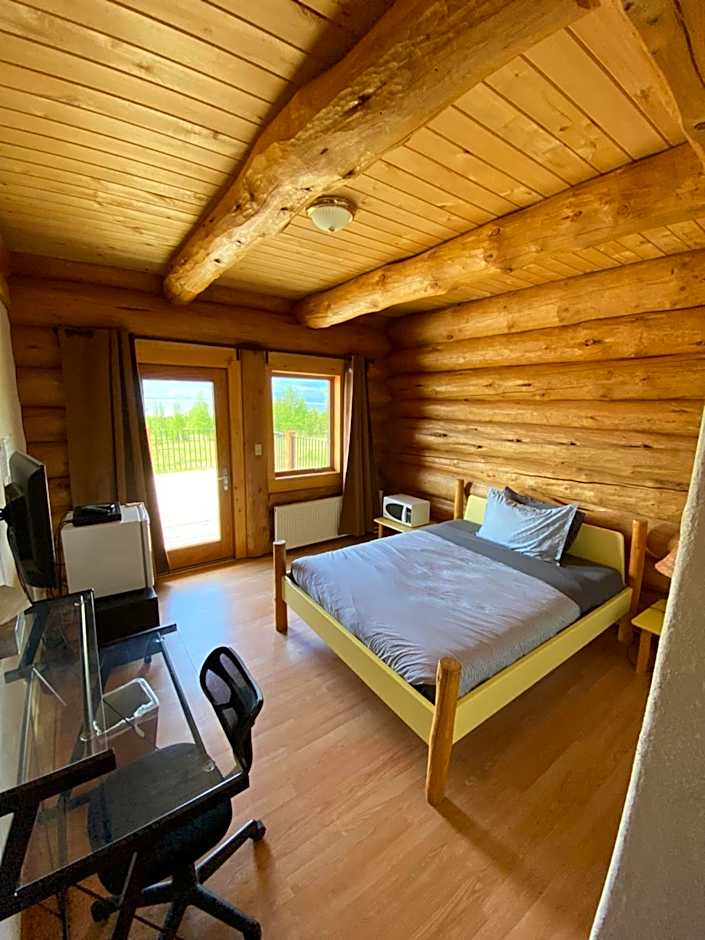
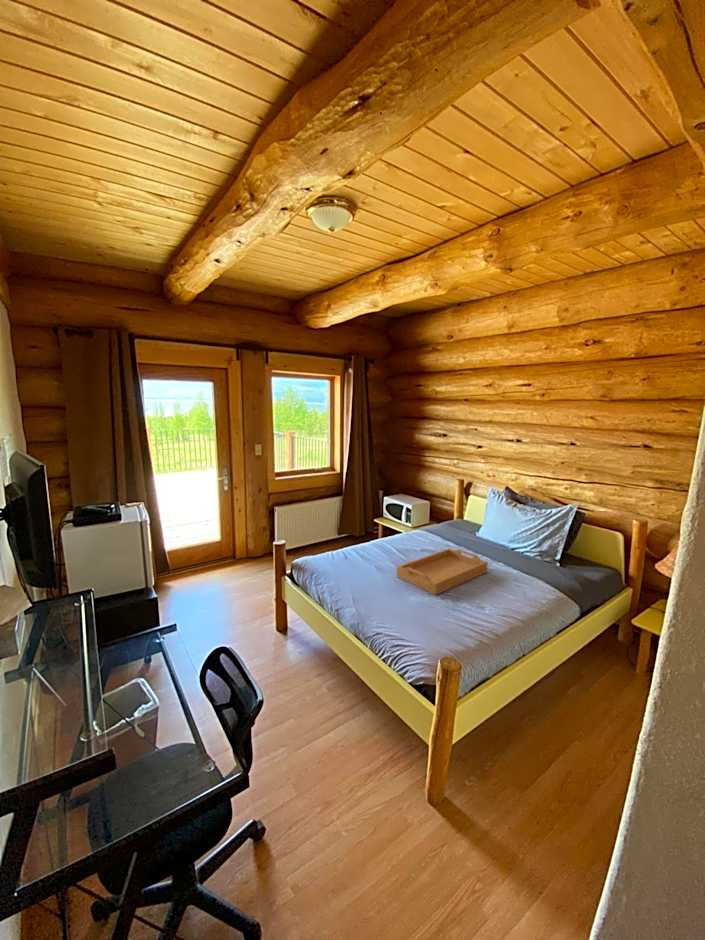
+ serving tray (442, 567)
